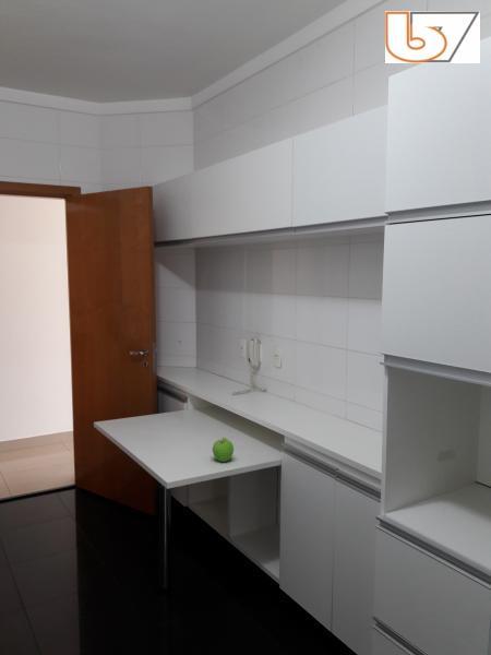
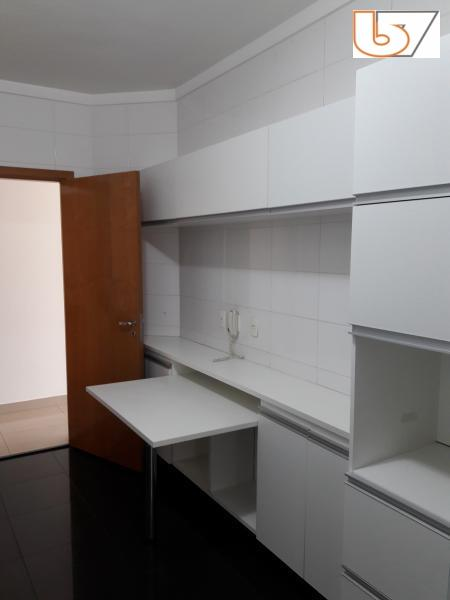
- fruit (223, 449)
